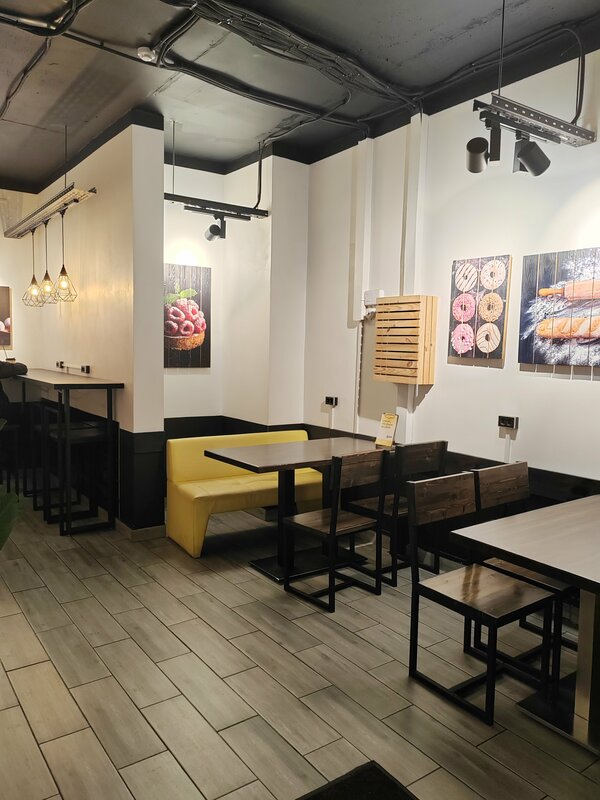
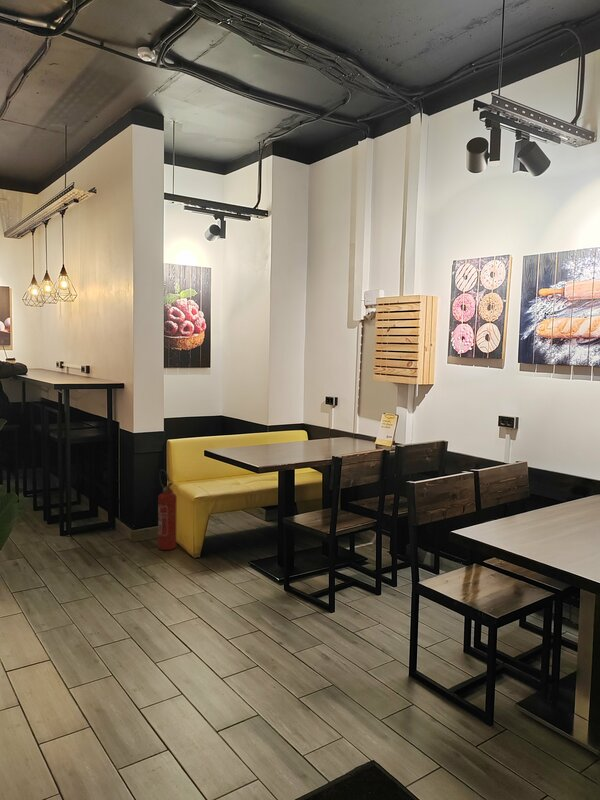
+ fire extinguisher (165, 508)
